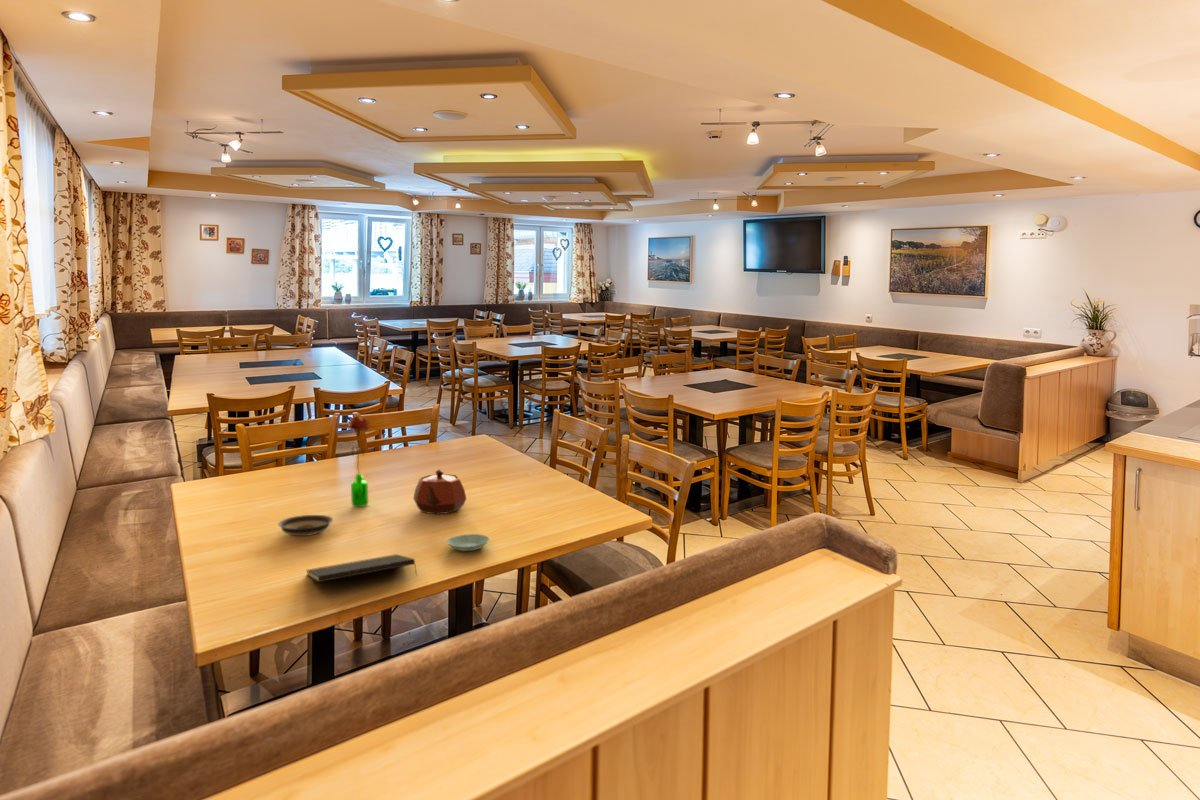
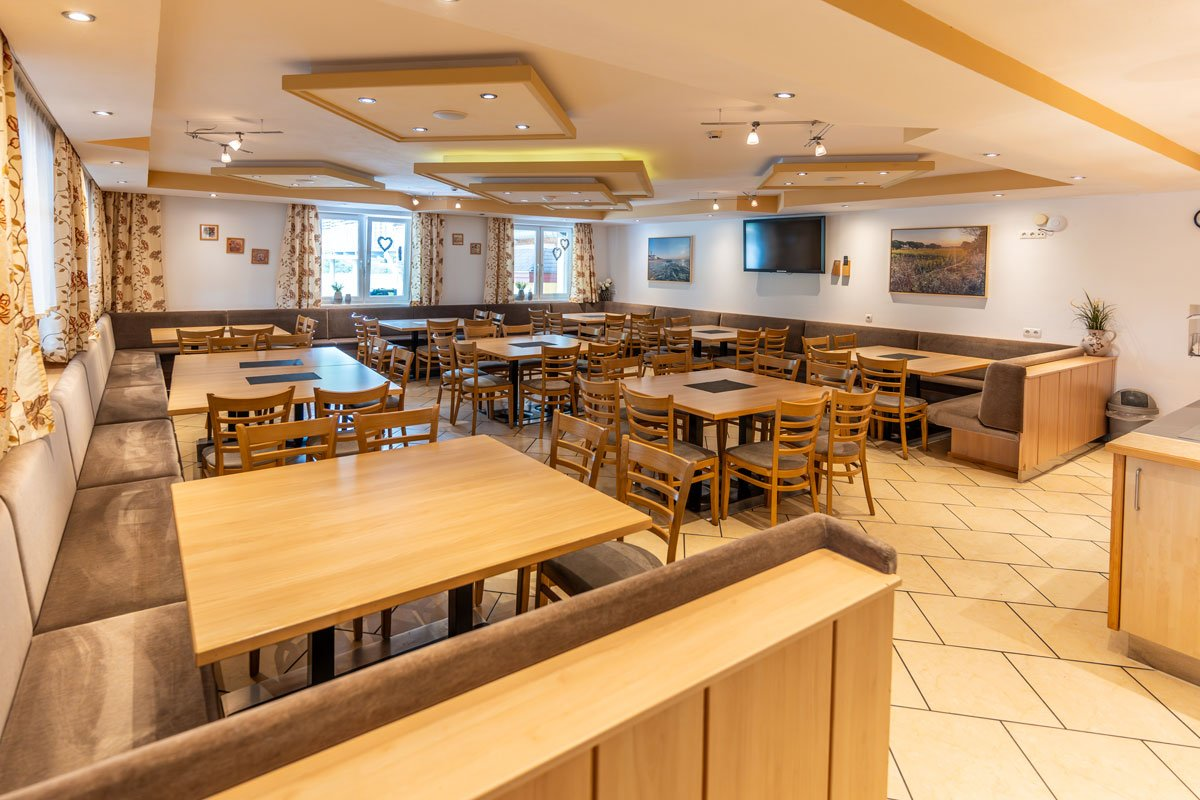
- teapot (439, 490)
- notepad (360, 567)
- saucer (306, 527)
- saucer (468, 543)
- flower (357, 461)
